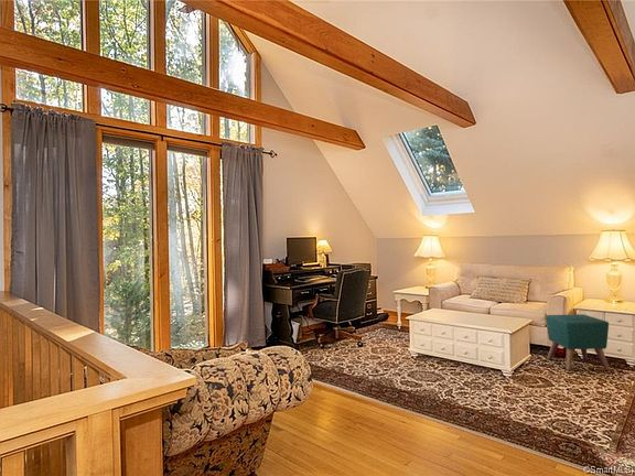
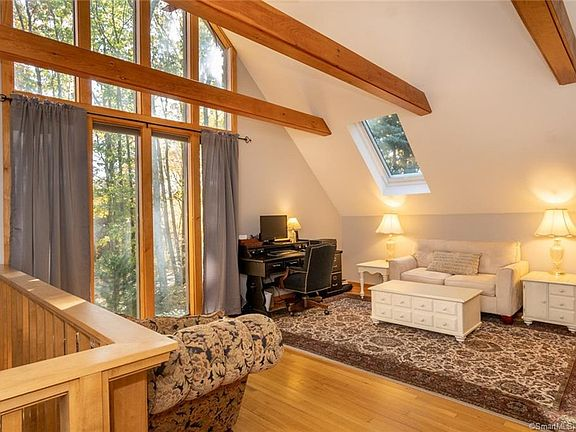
- ottoman (575, 340)
